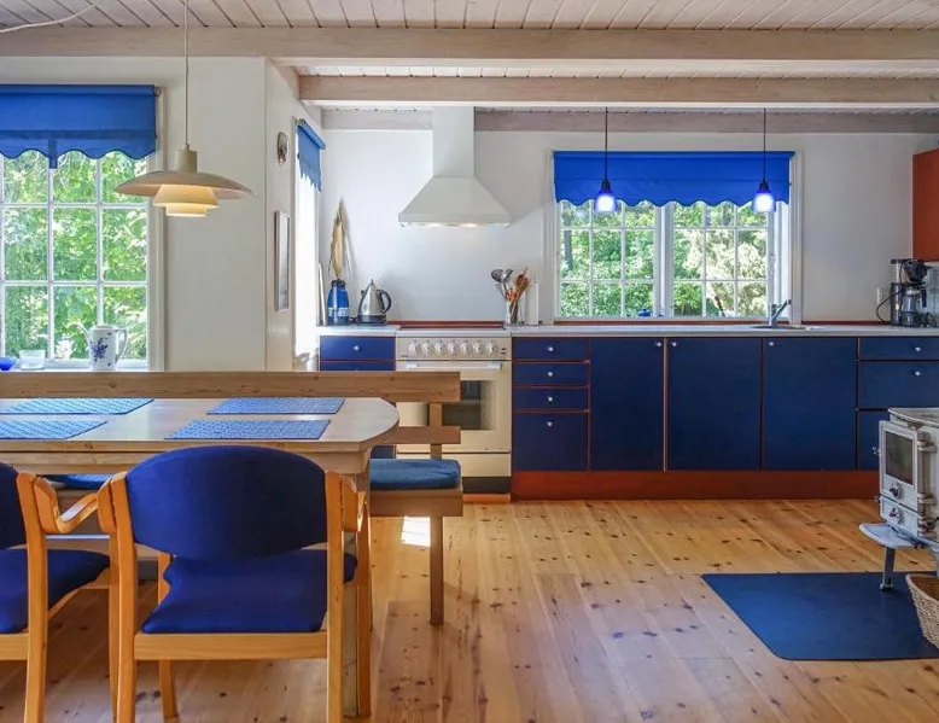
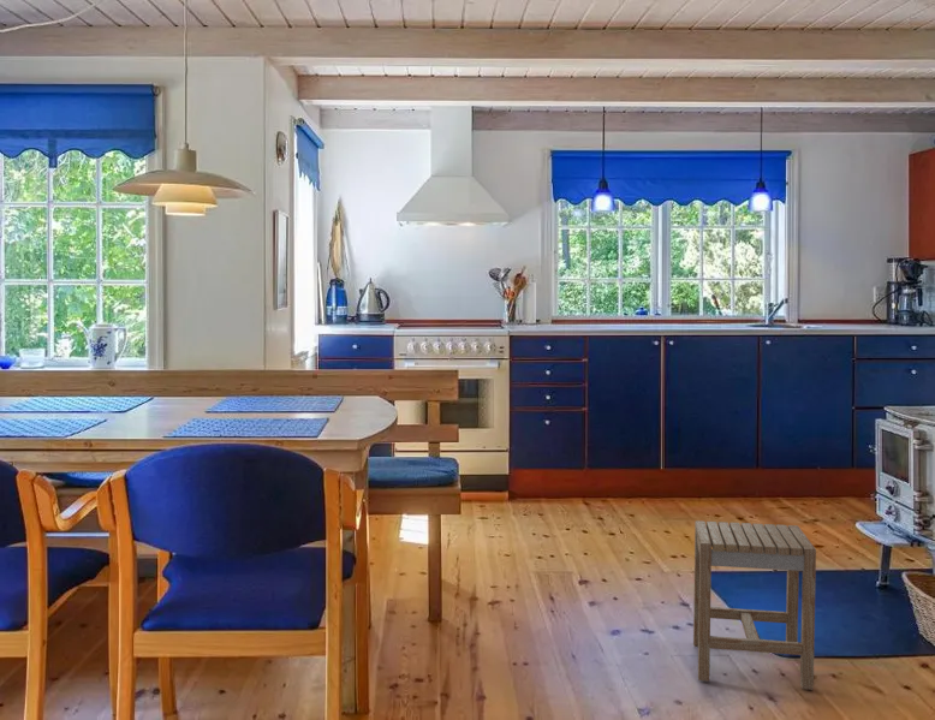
+ stool (750, 609)
